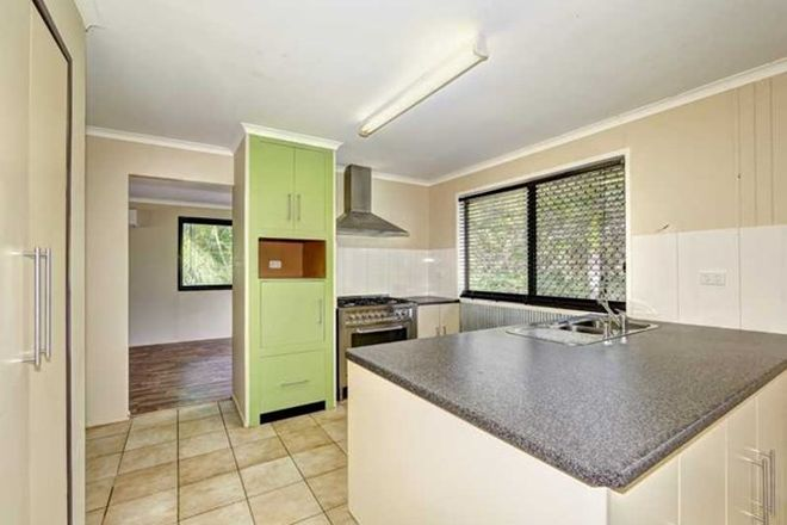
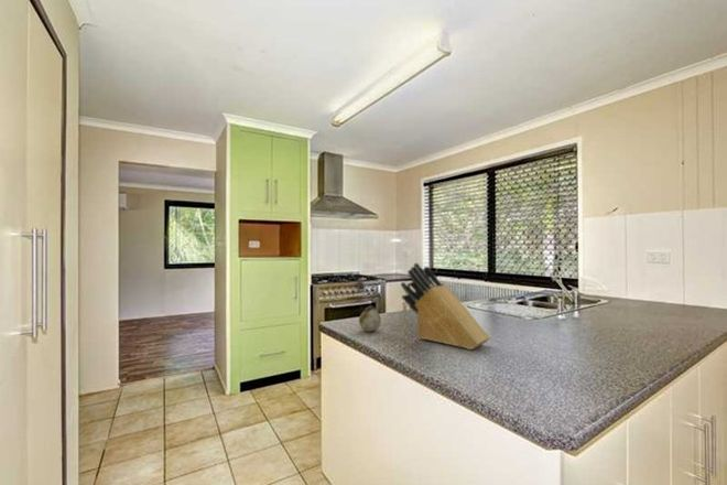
+ fruit (369, 316)
+ knife block (442, 301)
